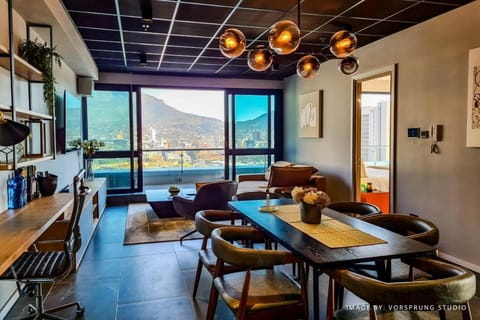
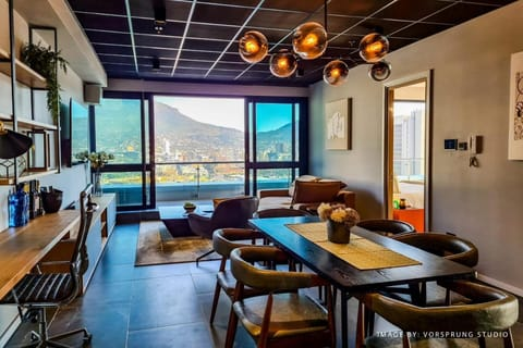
- candle holder (269, 201)
